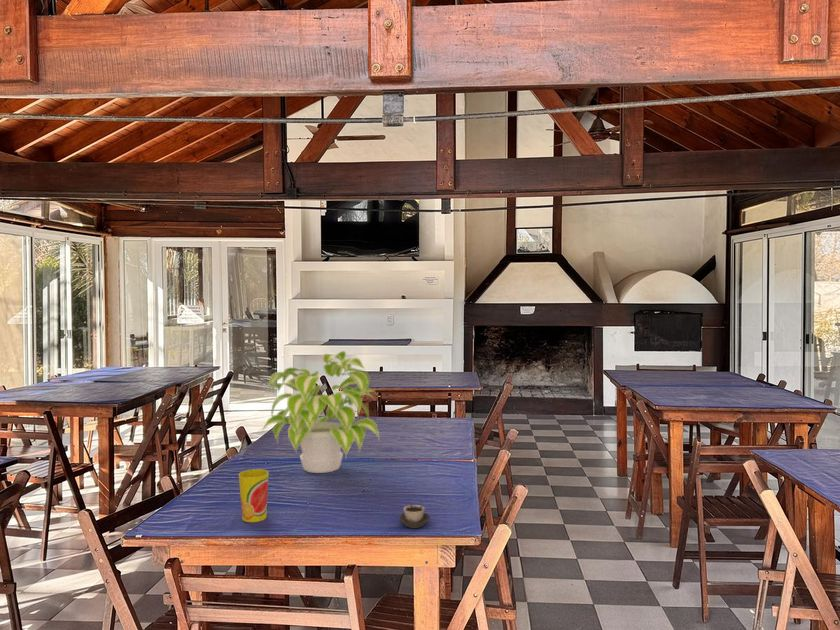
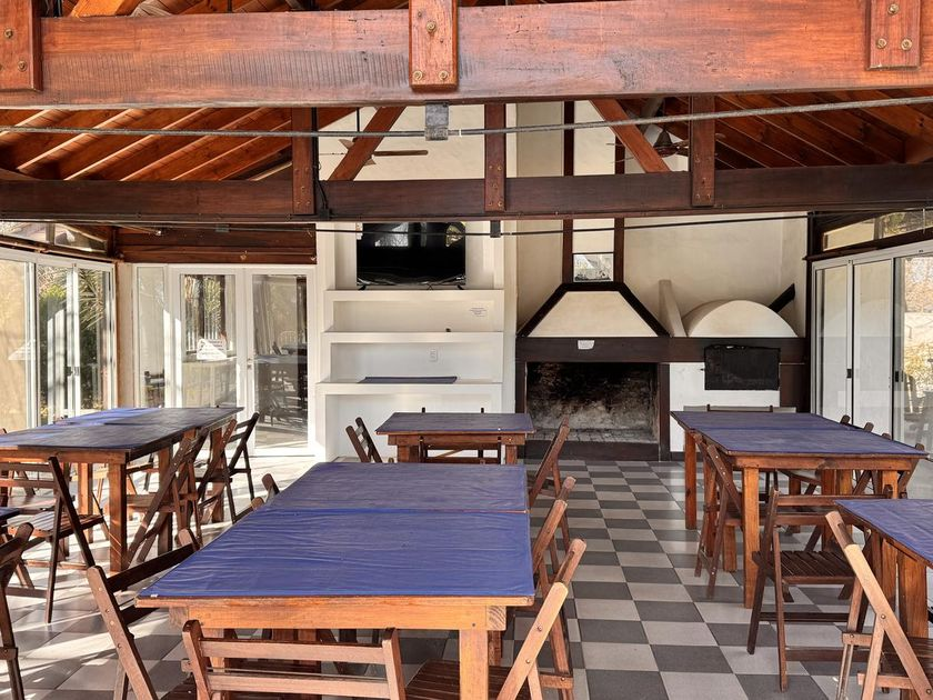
- plant (322, 410)
- cup (414, 516)
- cup (254, 495)
